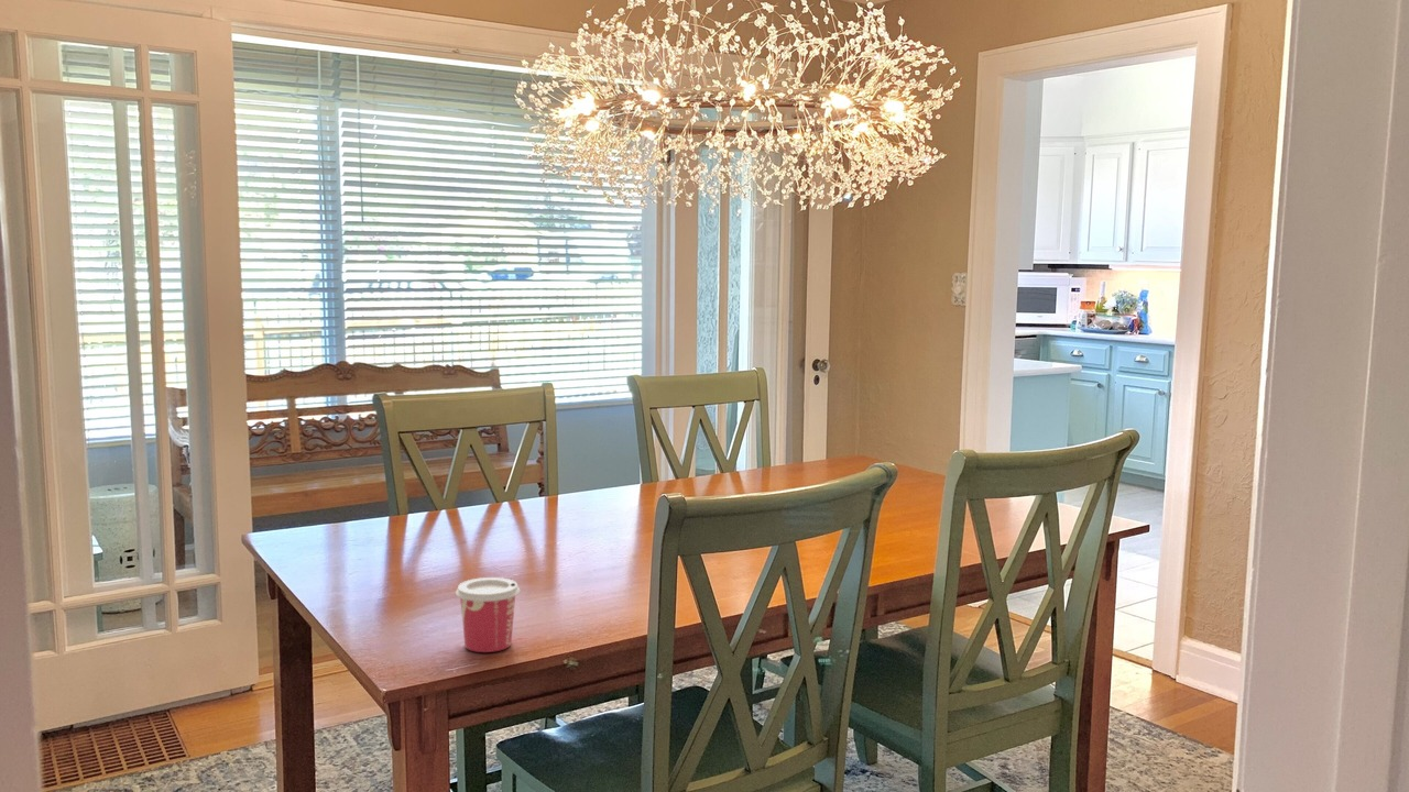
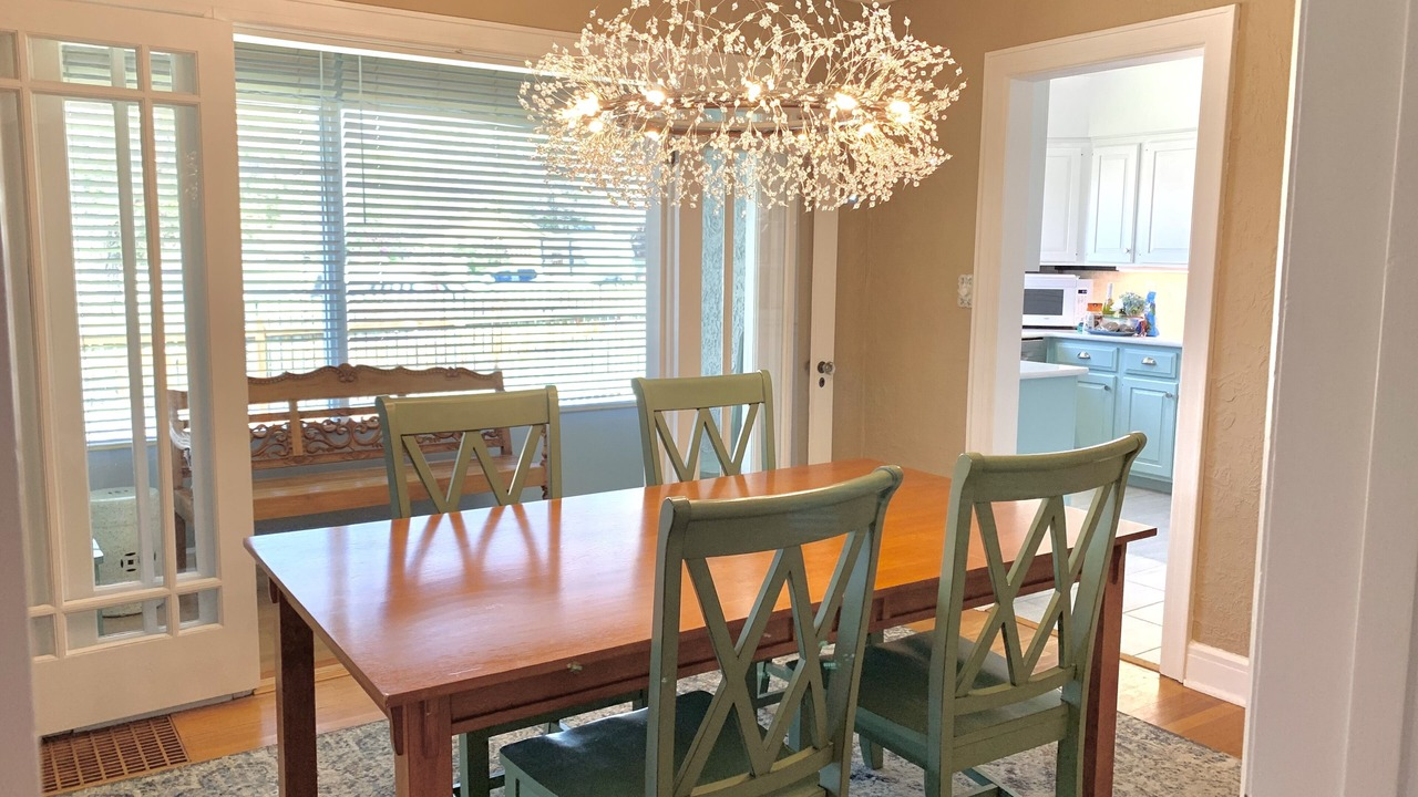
- cup (488, 615)
